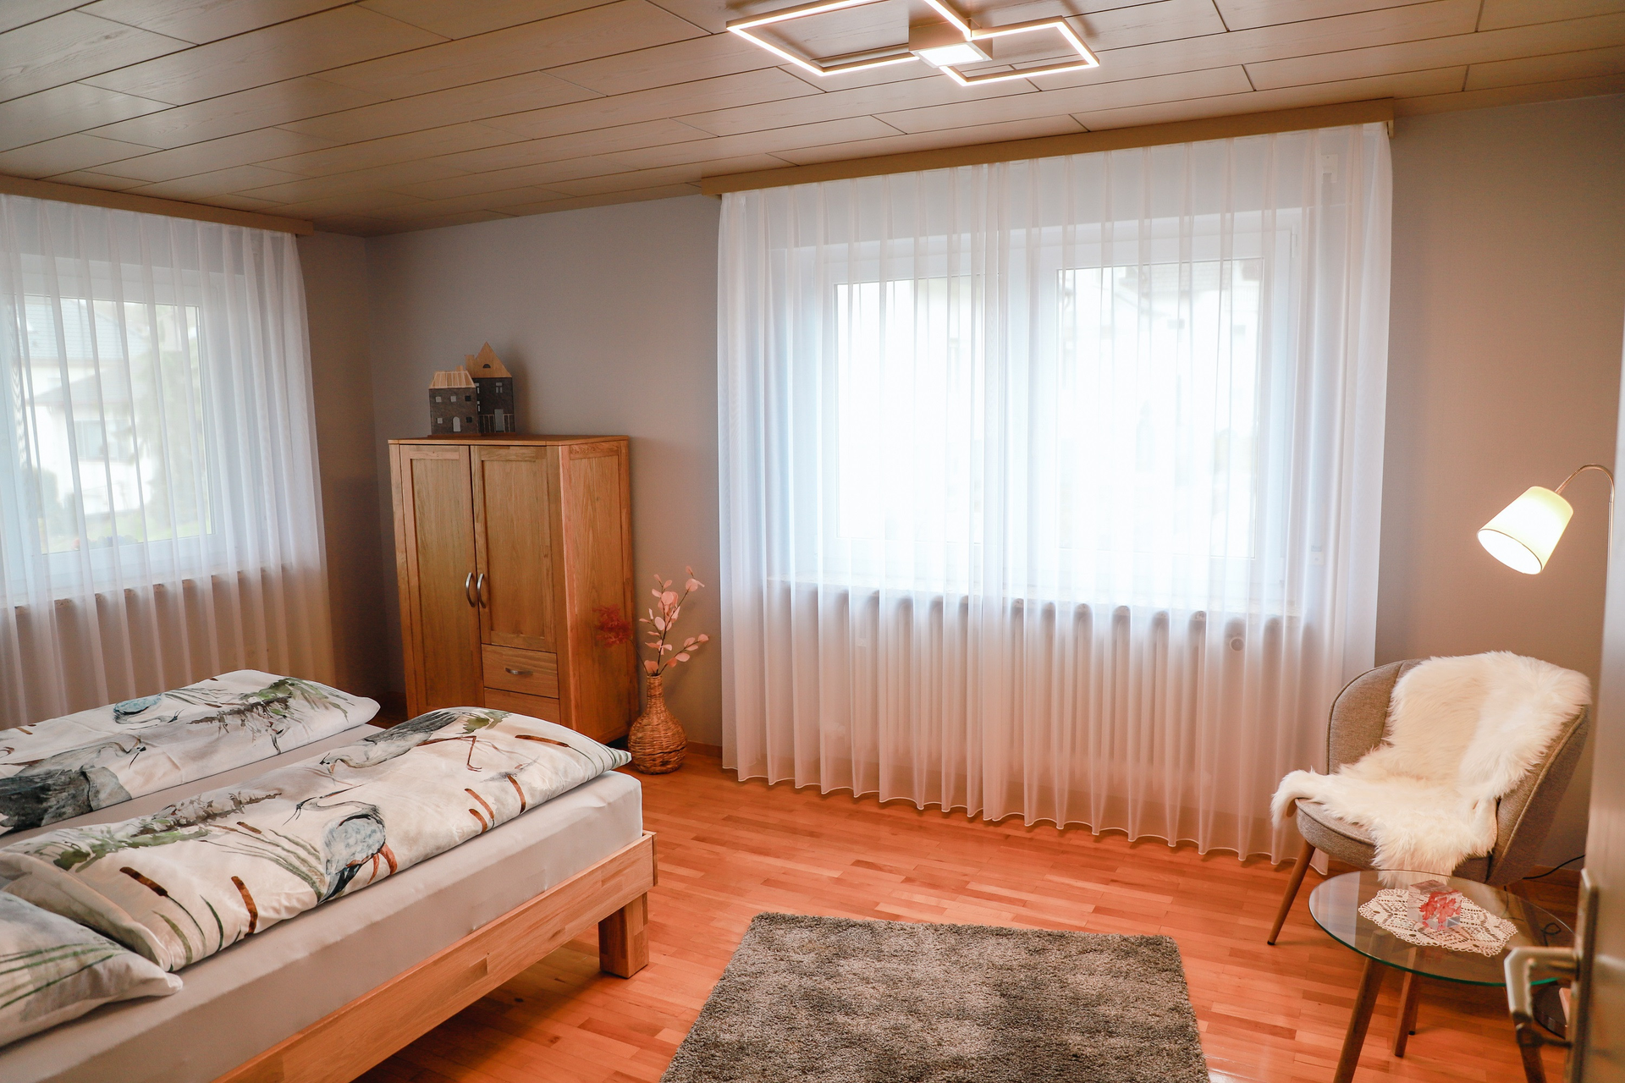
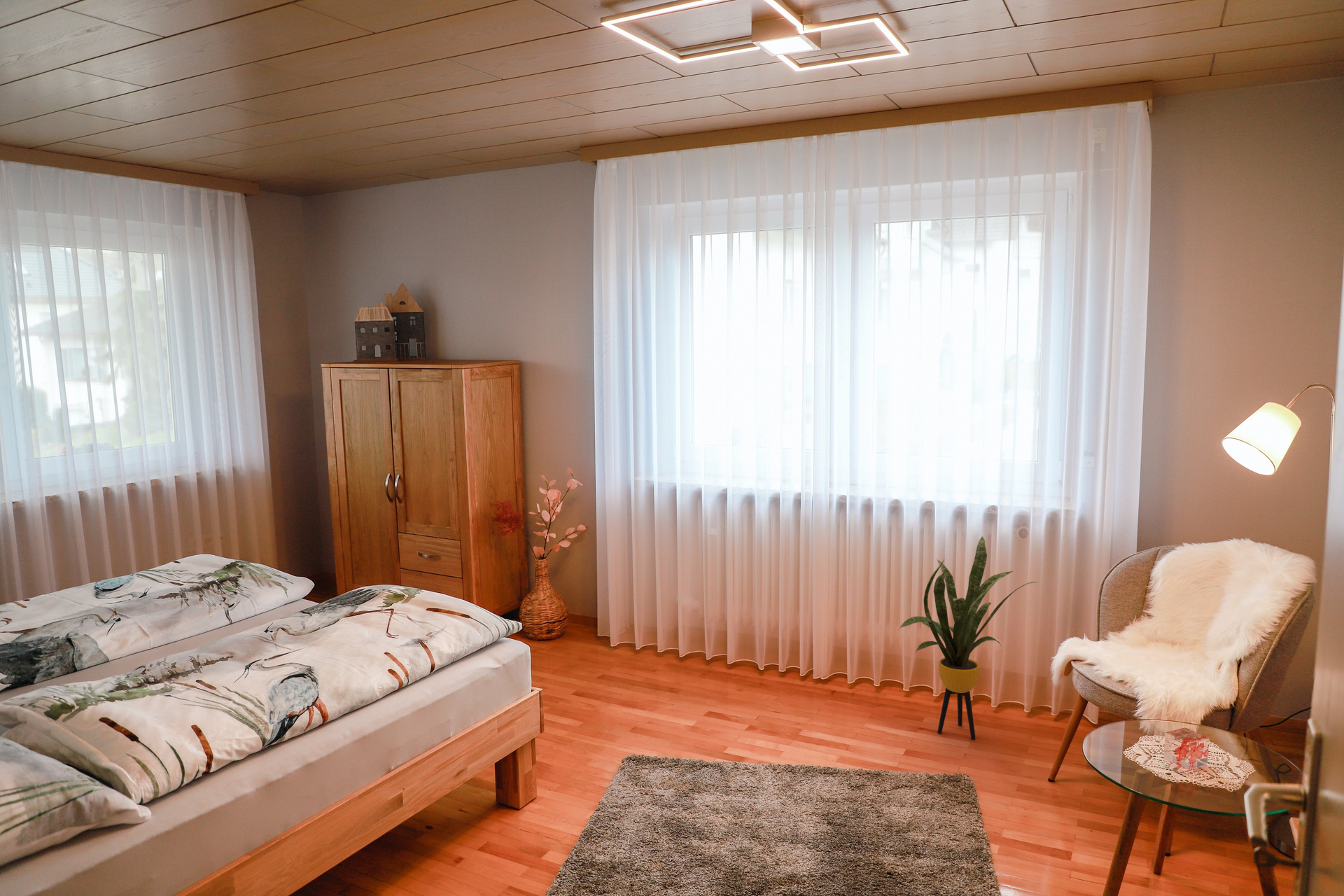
+ house plant (969, 642)
